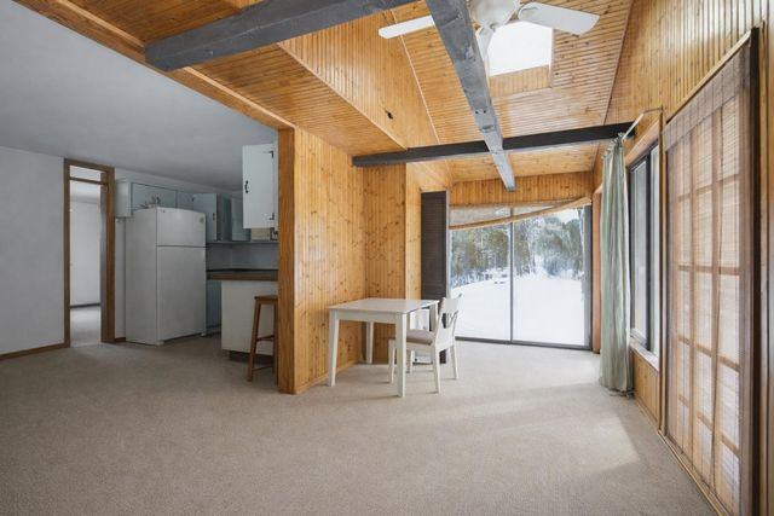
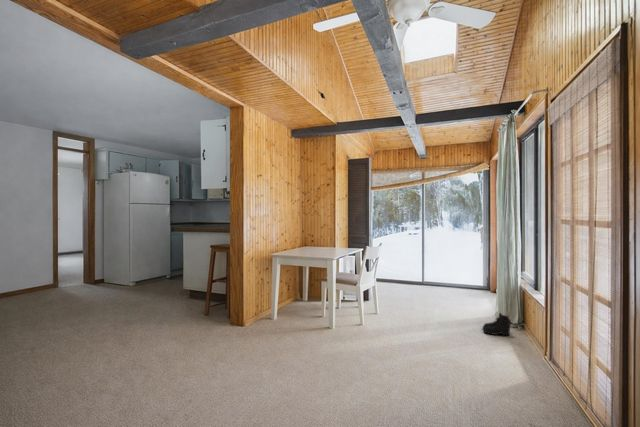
+ boots (496, 323)
